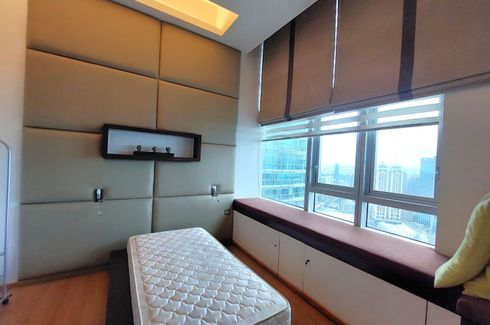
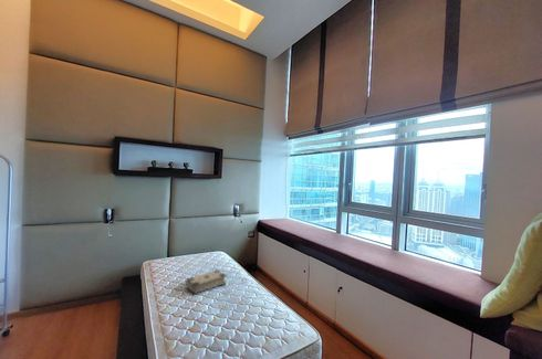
+ book (206, 279)
